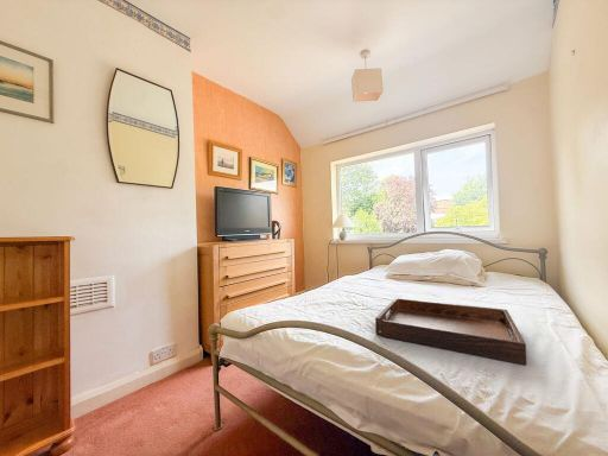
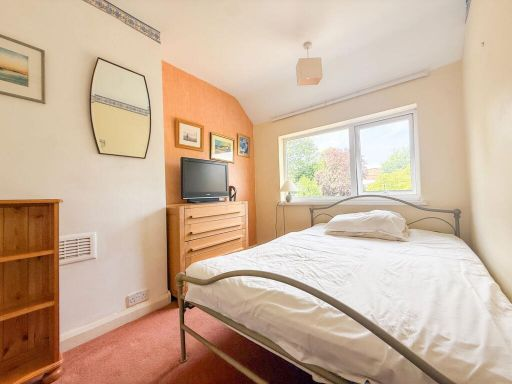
- serving tray (443, 322)
